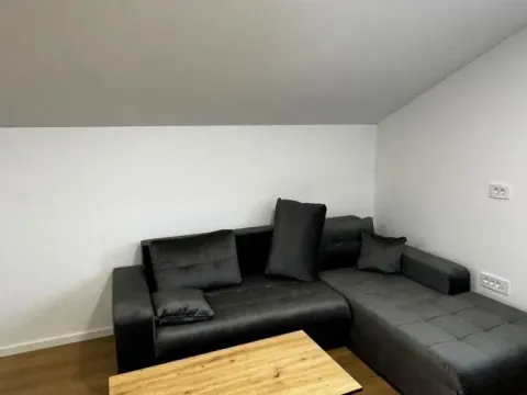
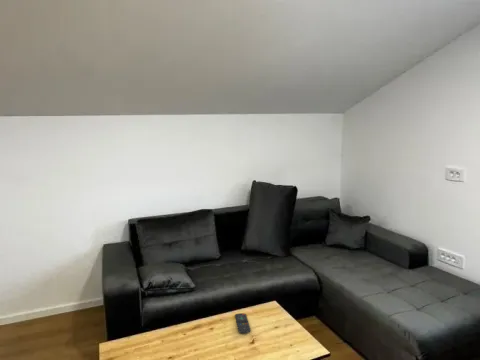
+ remote control (242, 322)
